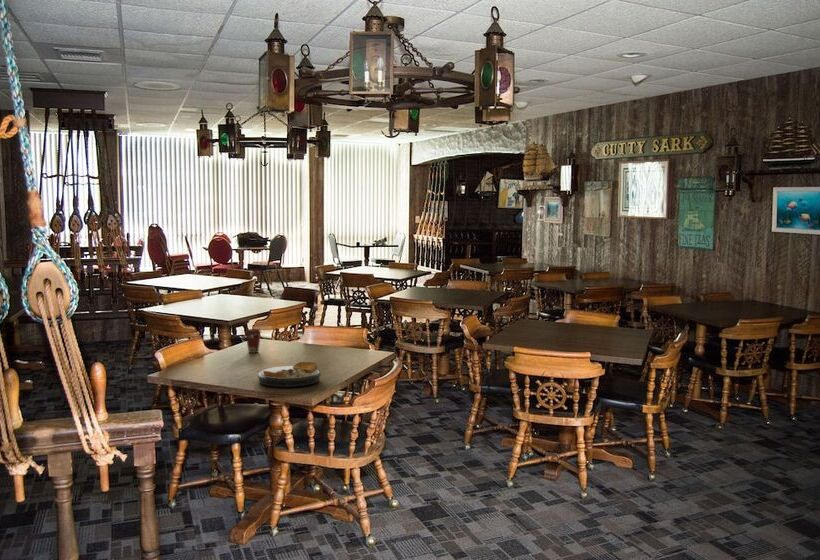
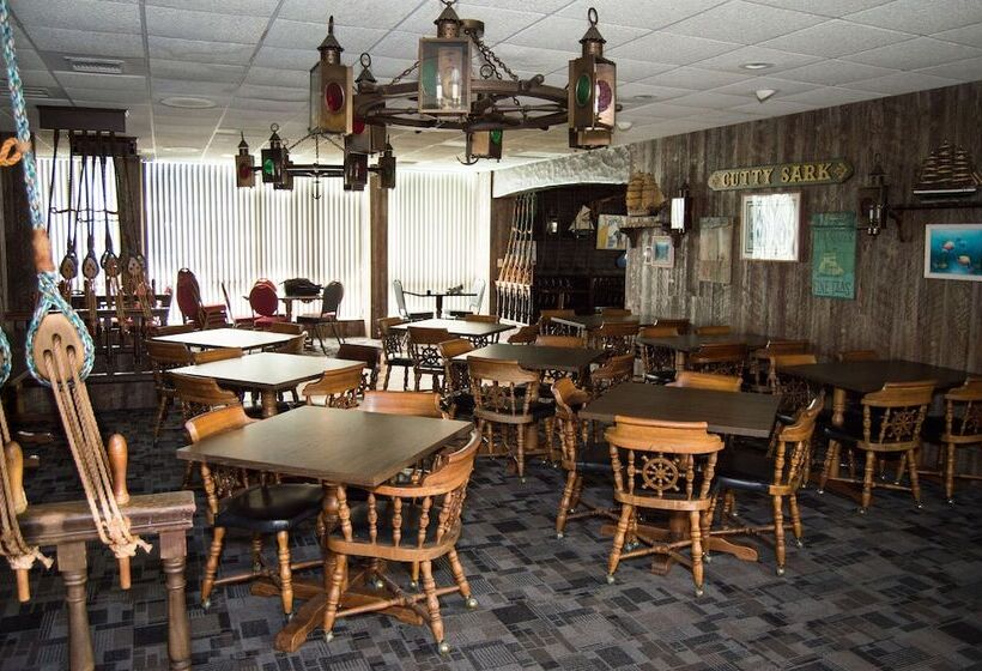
- coffee cup (253, 341)
- plate (289, 373)
